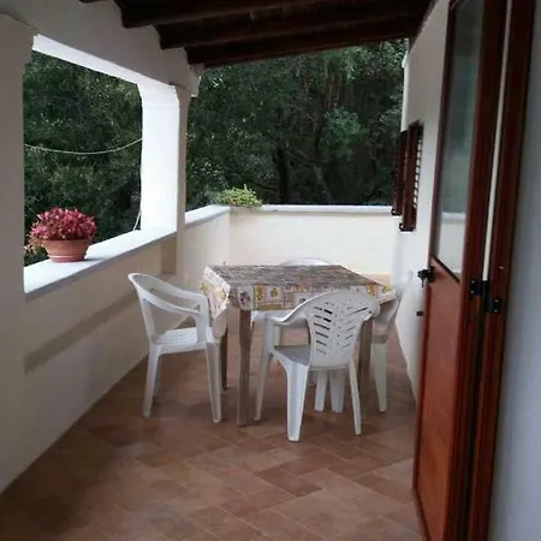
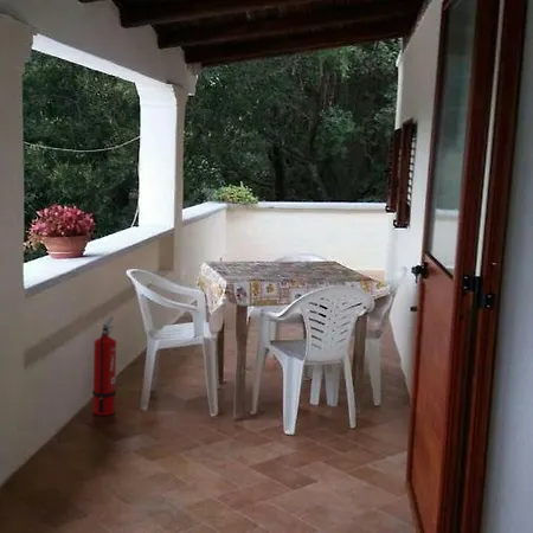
+ fire extinguisher (105, 365)
